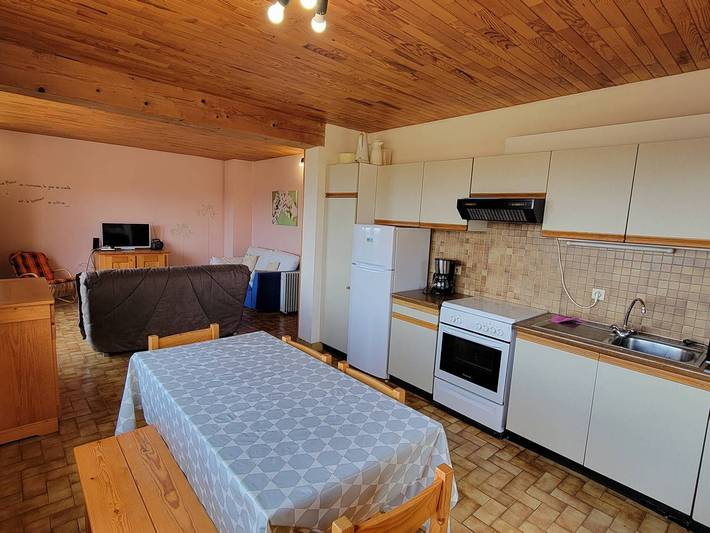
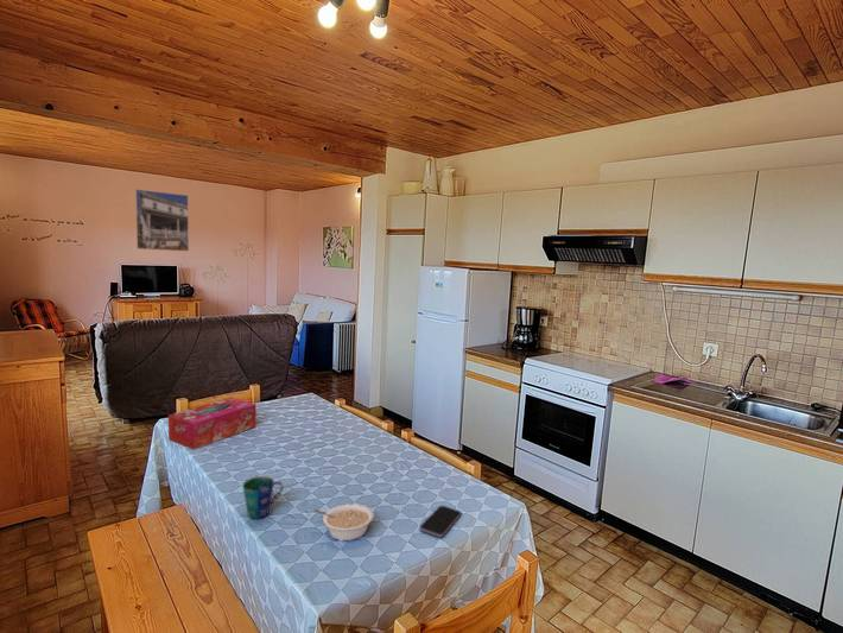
+ cup (262, 498)
+ smartphone (440, 520)
+ tissue box (214, 420)
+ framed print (163, 221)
+ legume (346, 523)
